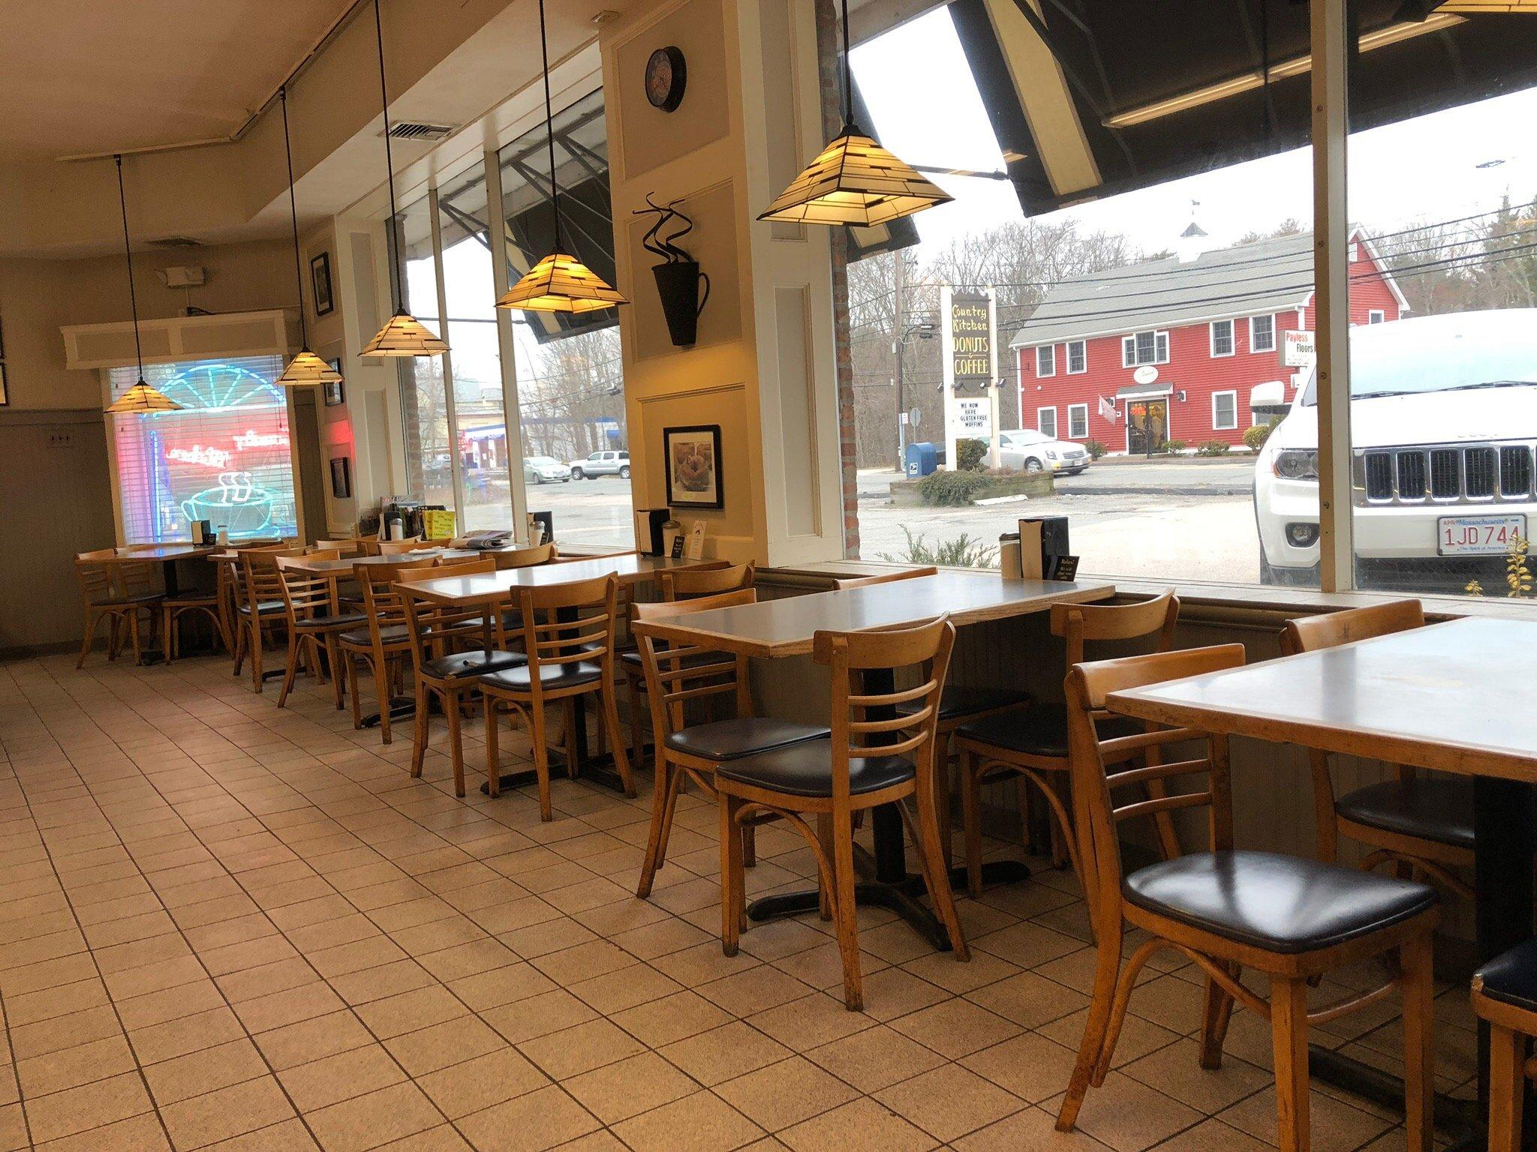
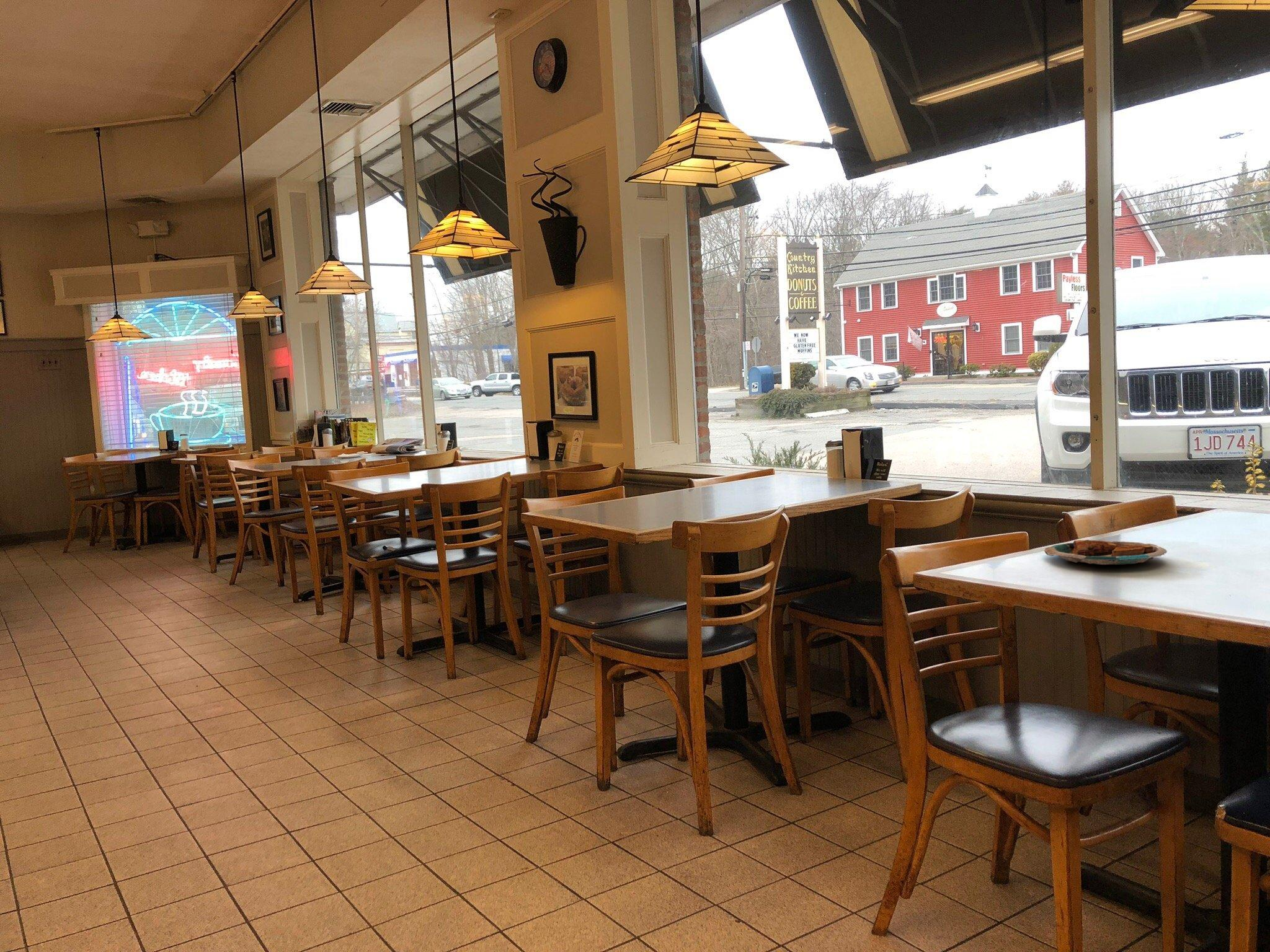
+ plate (1103, 552)
